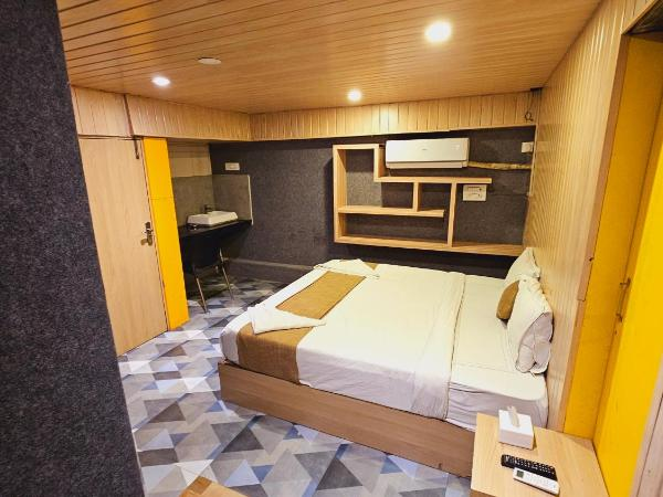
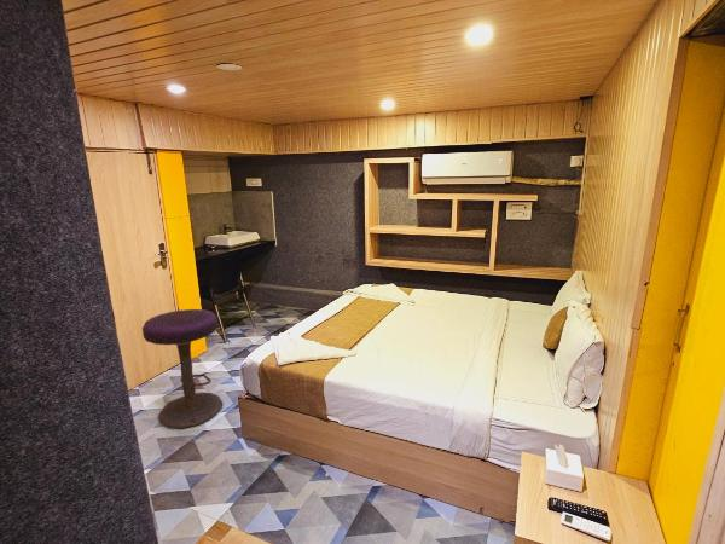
+ stool (185, 364)
